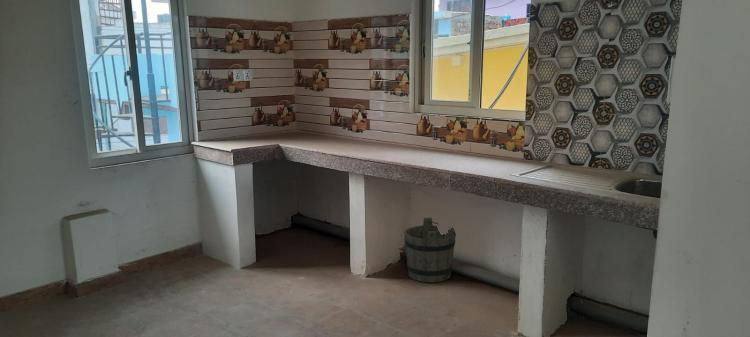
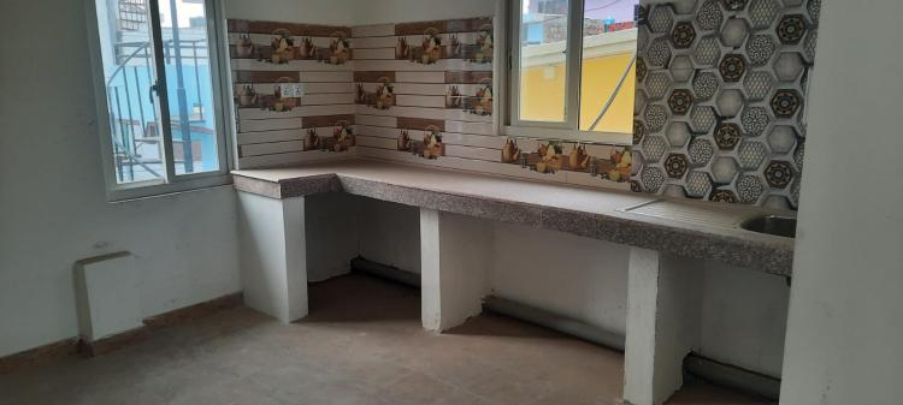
- bucket (429, 249)
